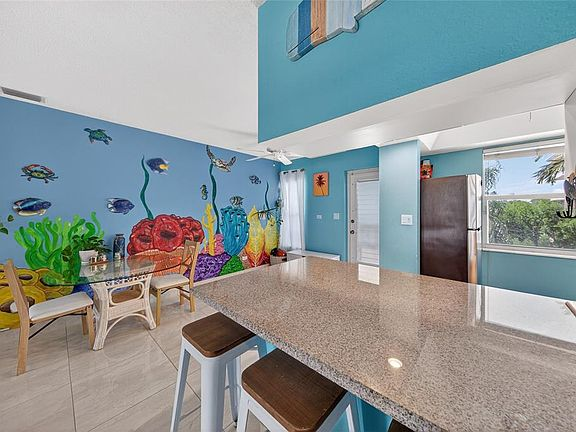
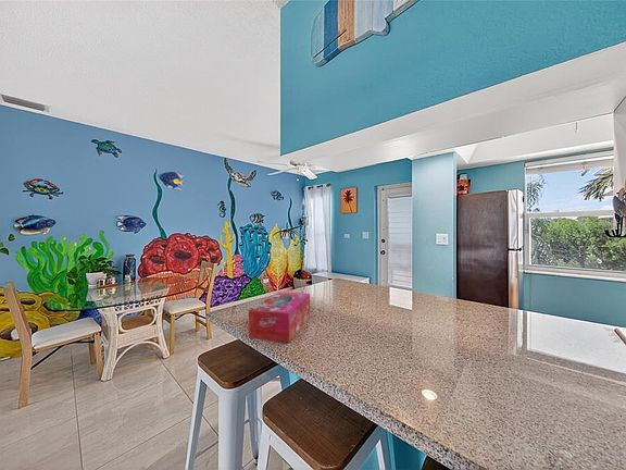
+ tissue box (283, 312)
